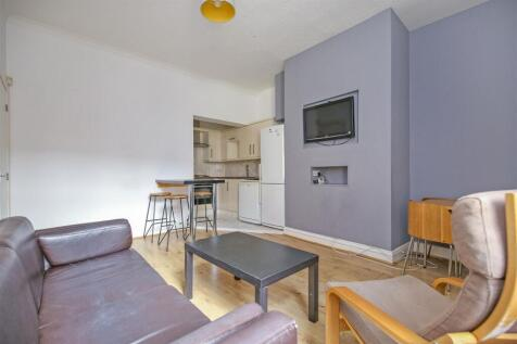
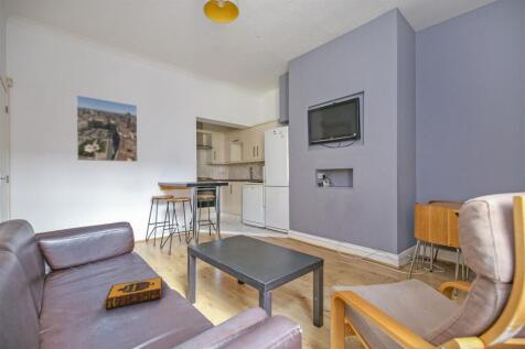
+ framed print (108, 130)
+ hardback book (136, 292)
